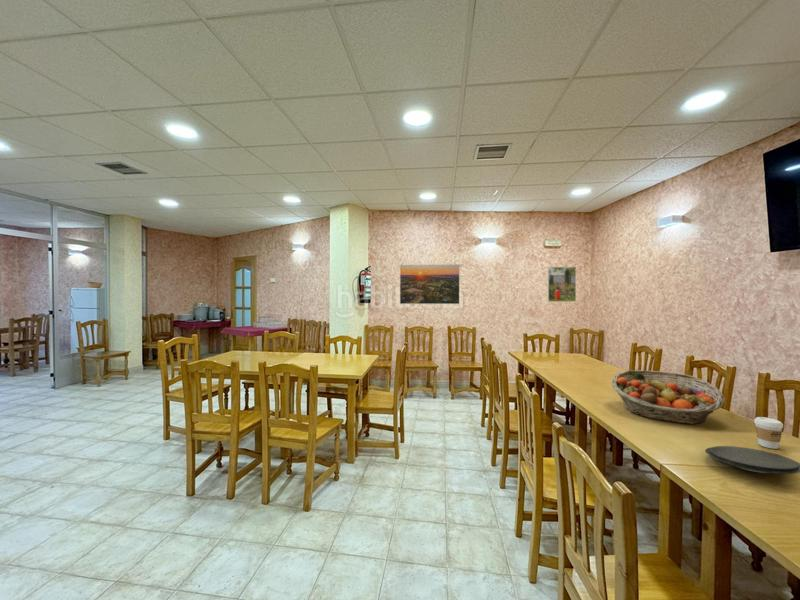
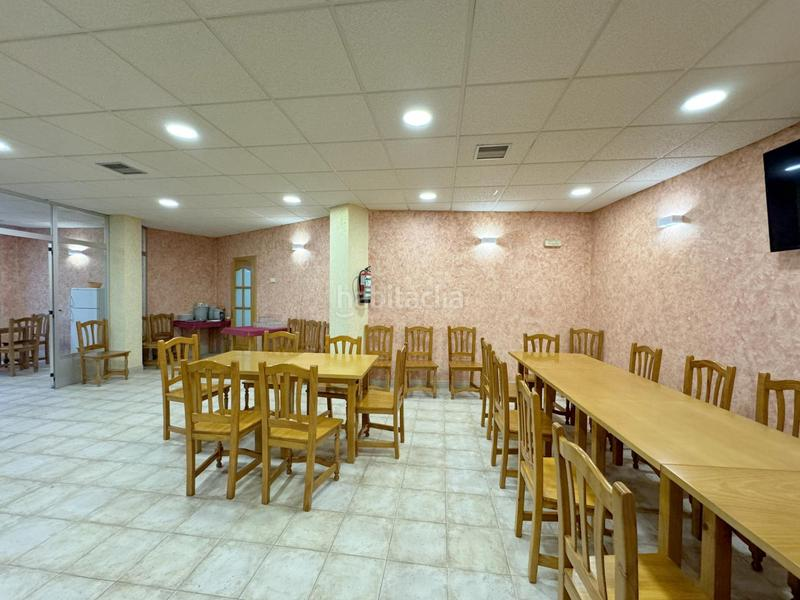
- plate (751, 461)
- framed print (561, 284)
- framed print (429, 284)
- coffee cup (768, 432)
- fruit basket (663, 395)
